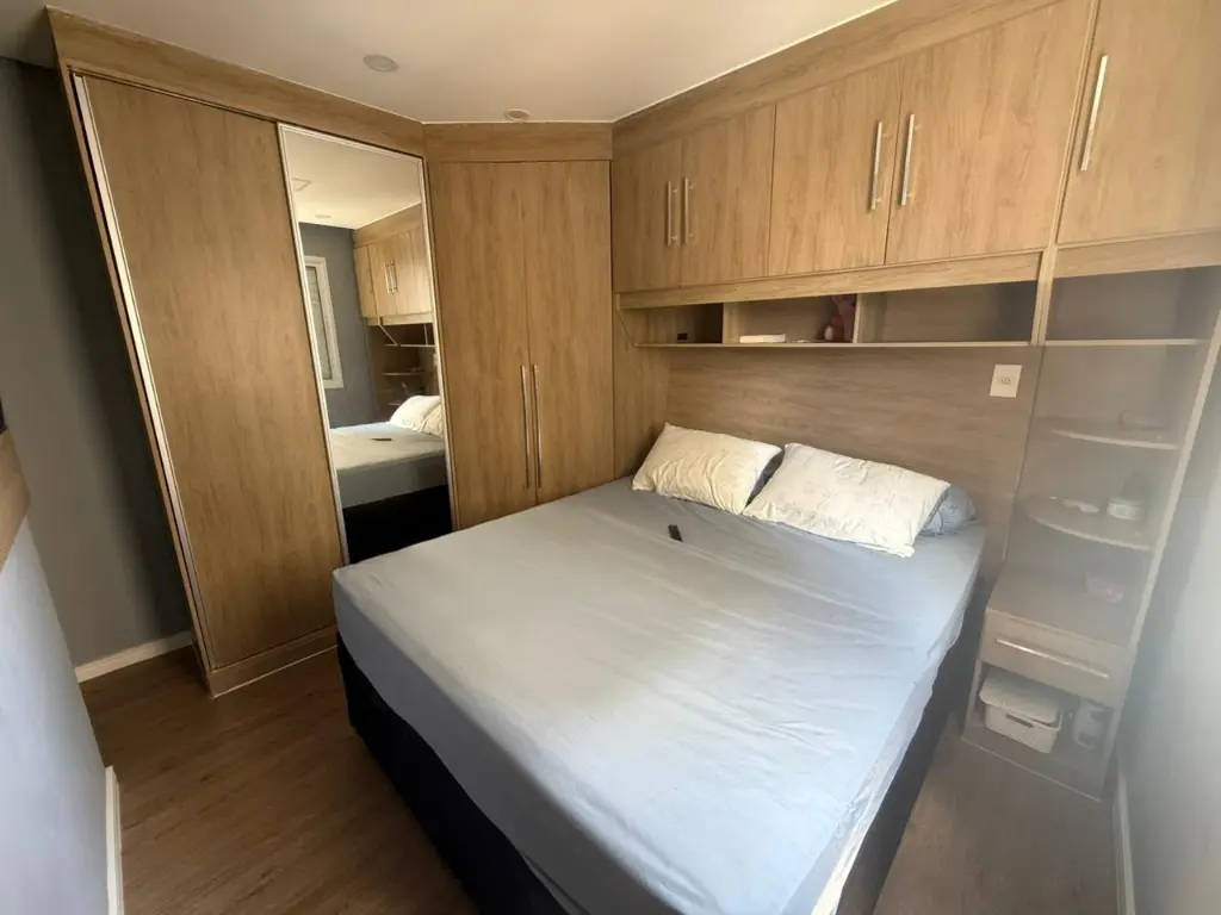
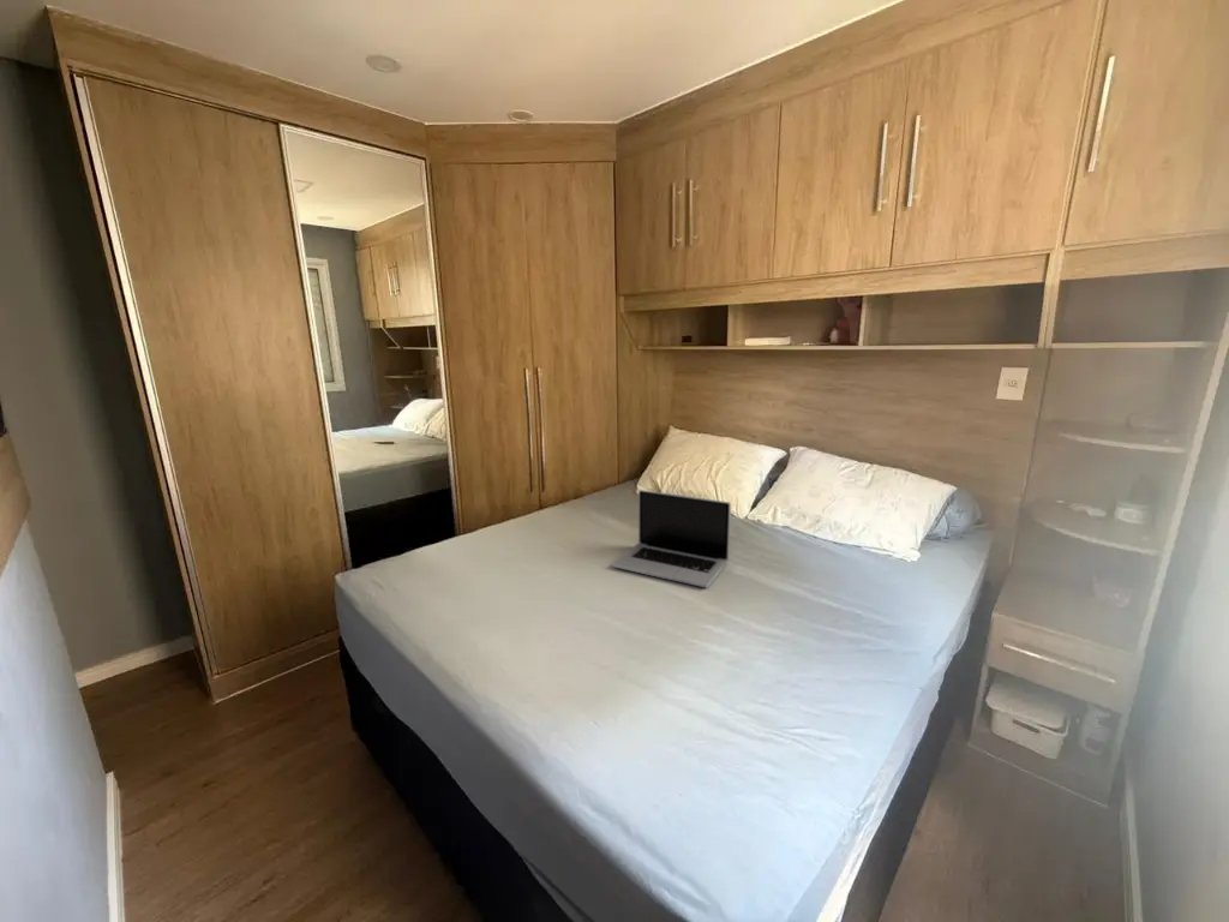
+ laptop (670, 535)
